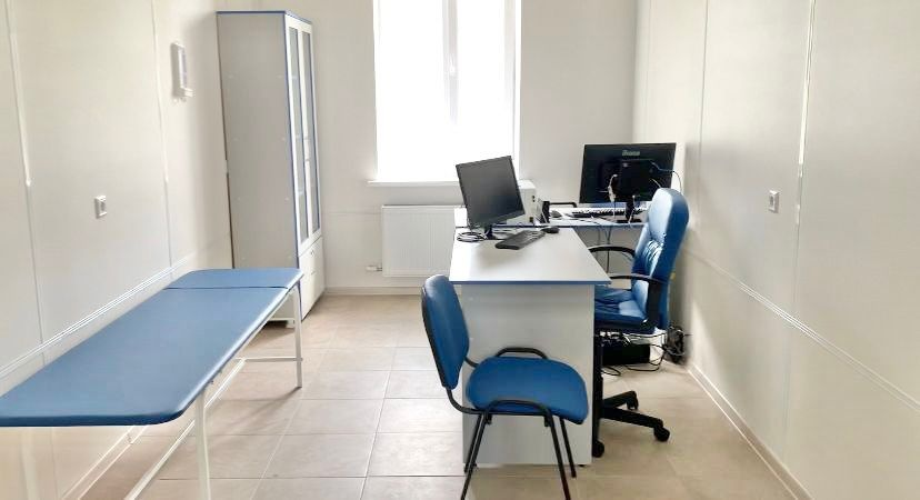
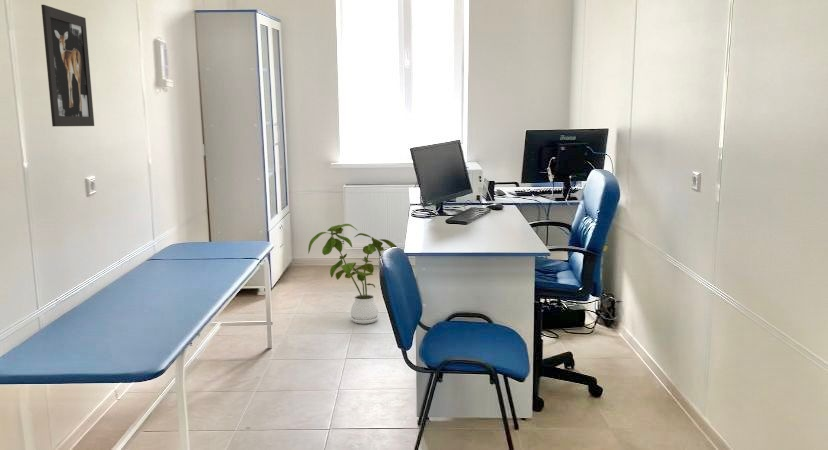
+ wall art (69, 69)
+ house plant (348, 272)
